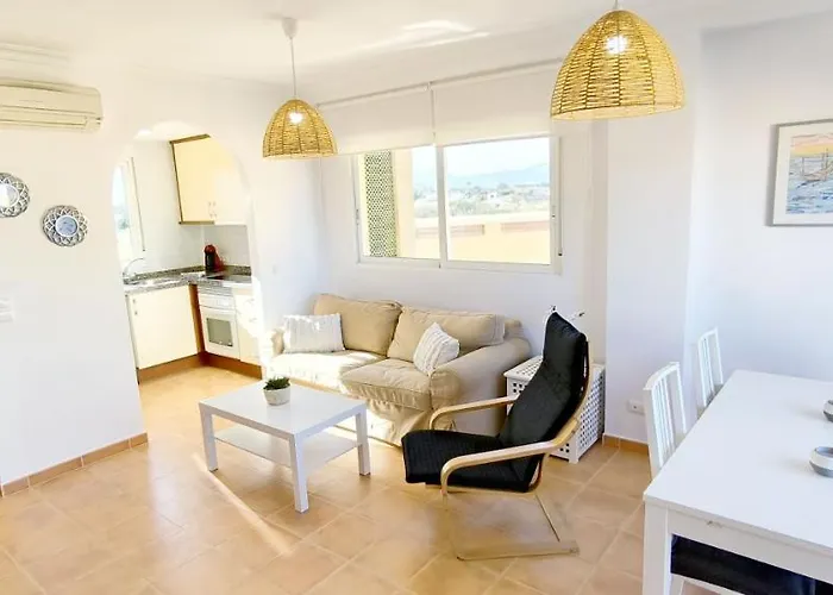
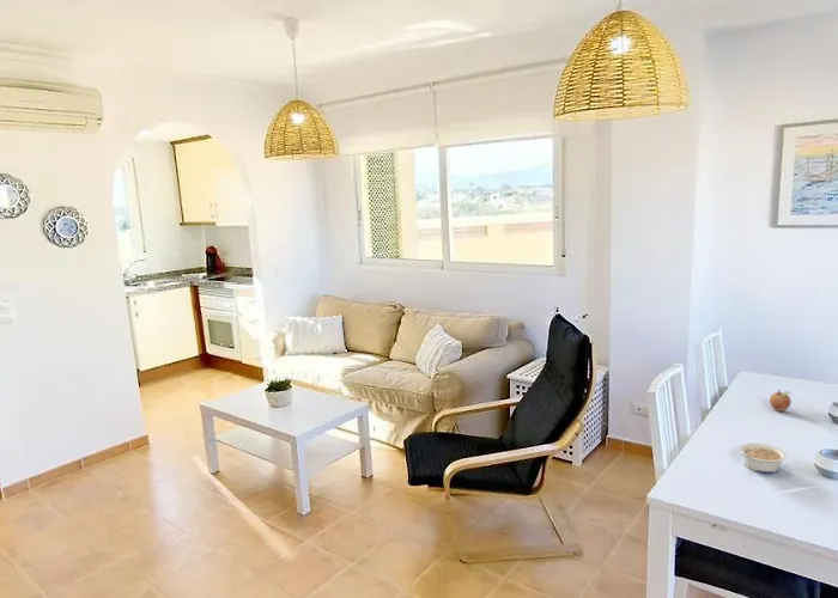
+ legume (761, 458)
+ fruit (779, 399)
